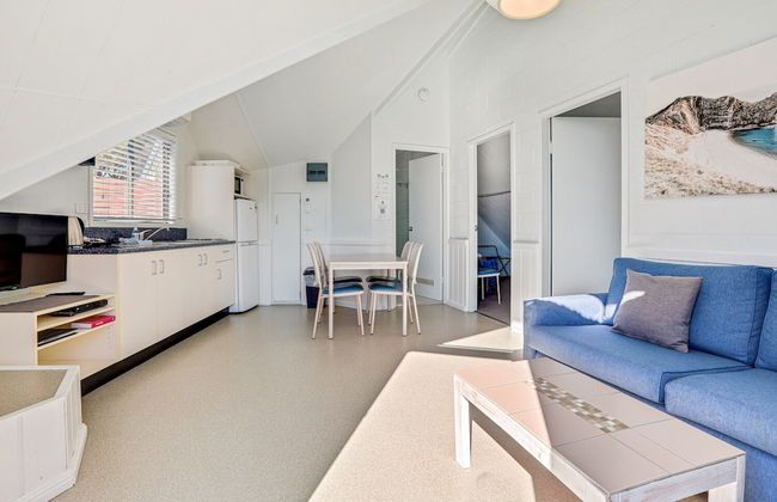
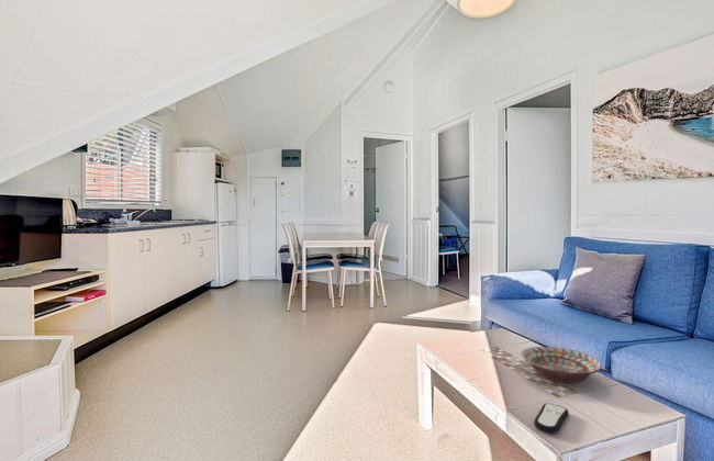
+ decorative bowl (559, 367)
+ remote control (550, 417)
